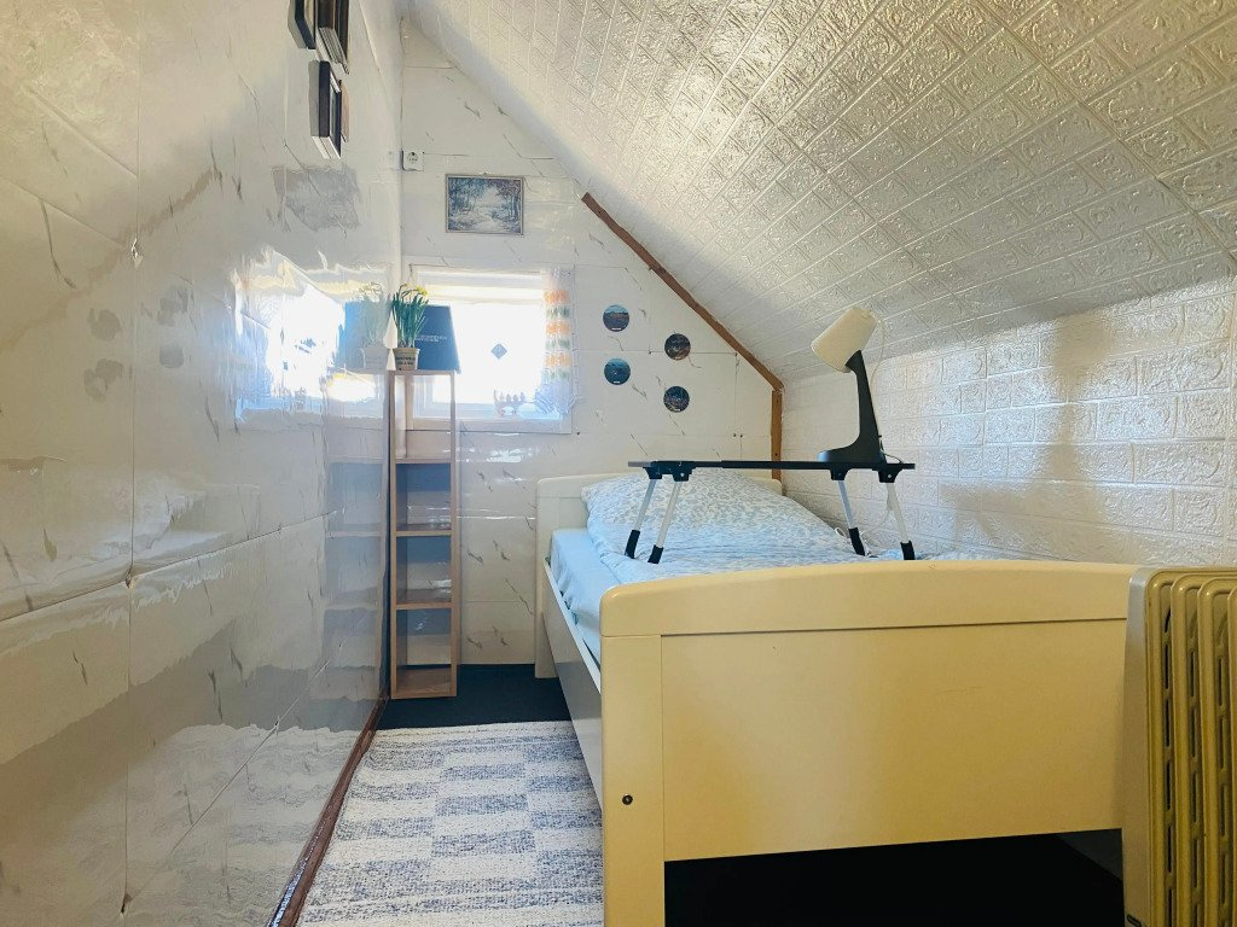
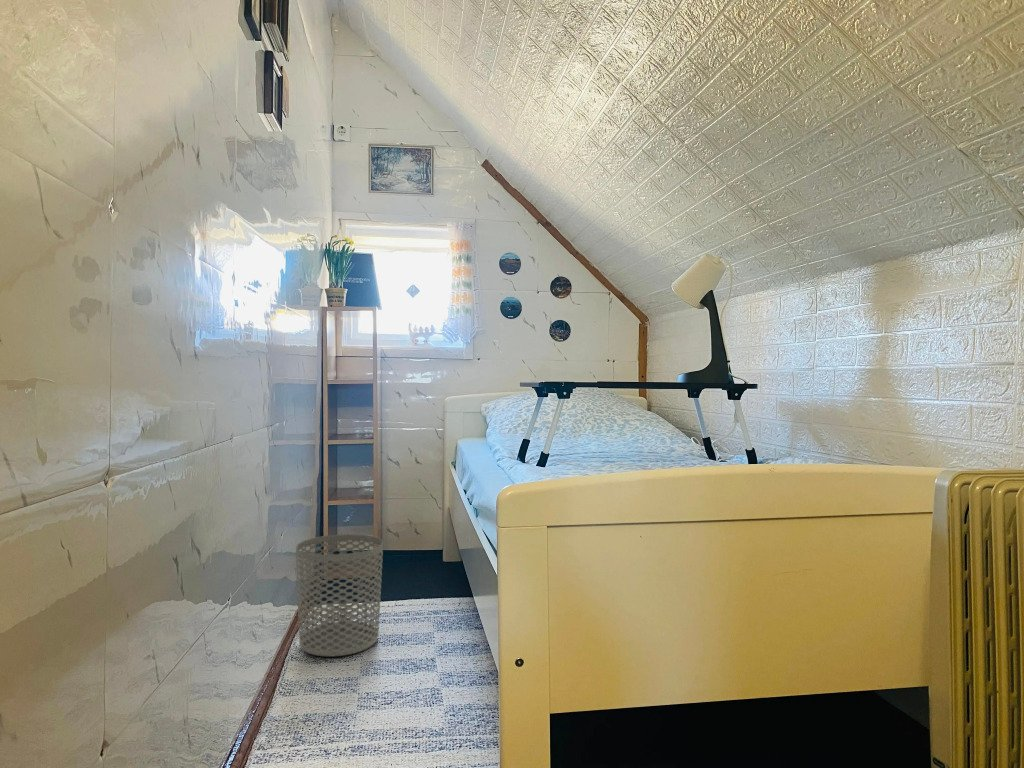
+ waste bin (339, 593)
